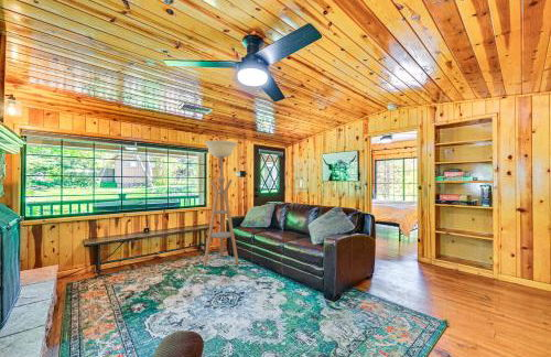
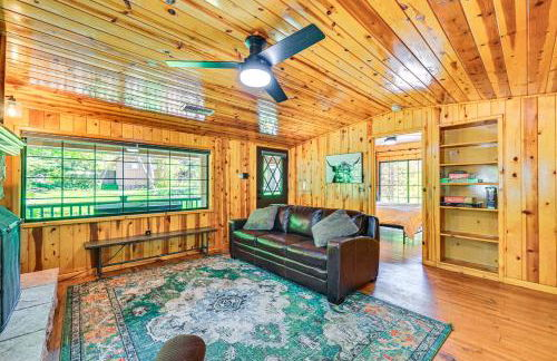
- floor lamp (219, 202)
